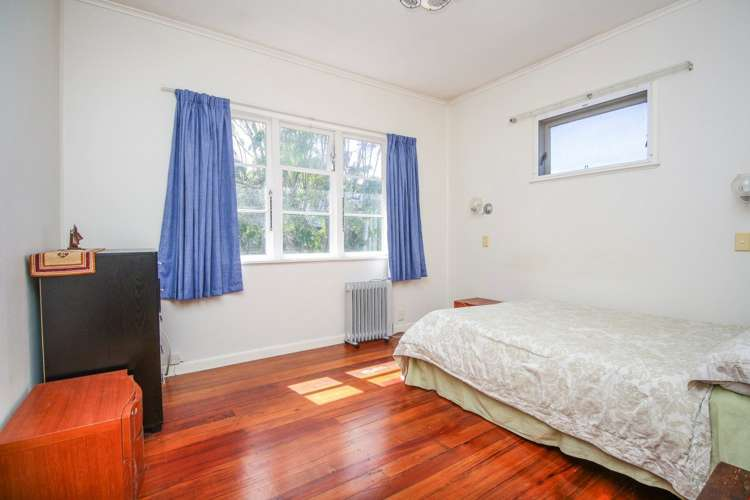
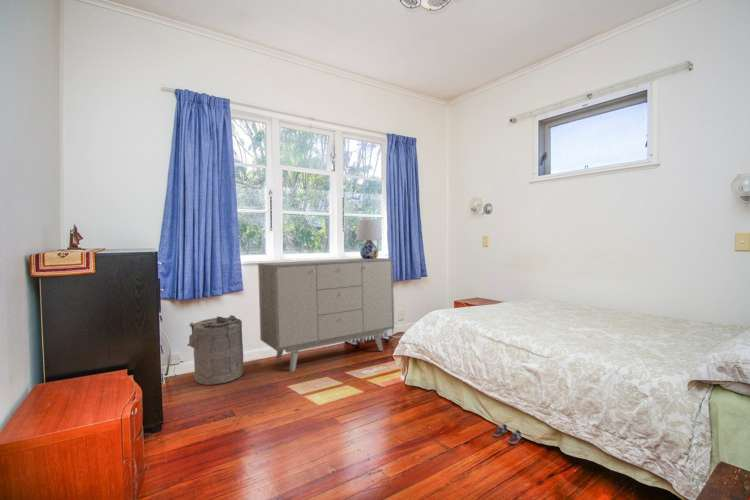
+ table lamp (369, 239)
+ laundry hamper (216, 346)
+ sneaker (506, 431)
+ sideboard (330, 308)
